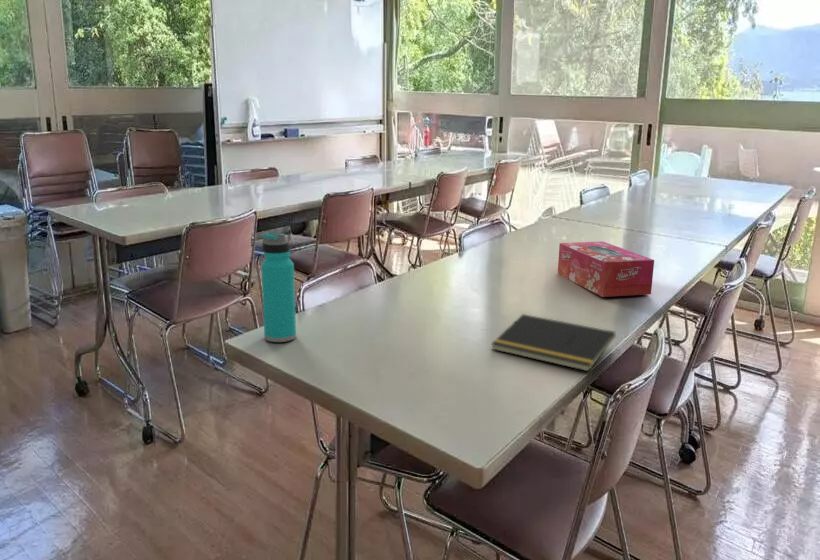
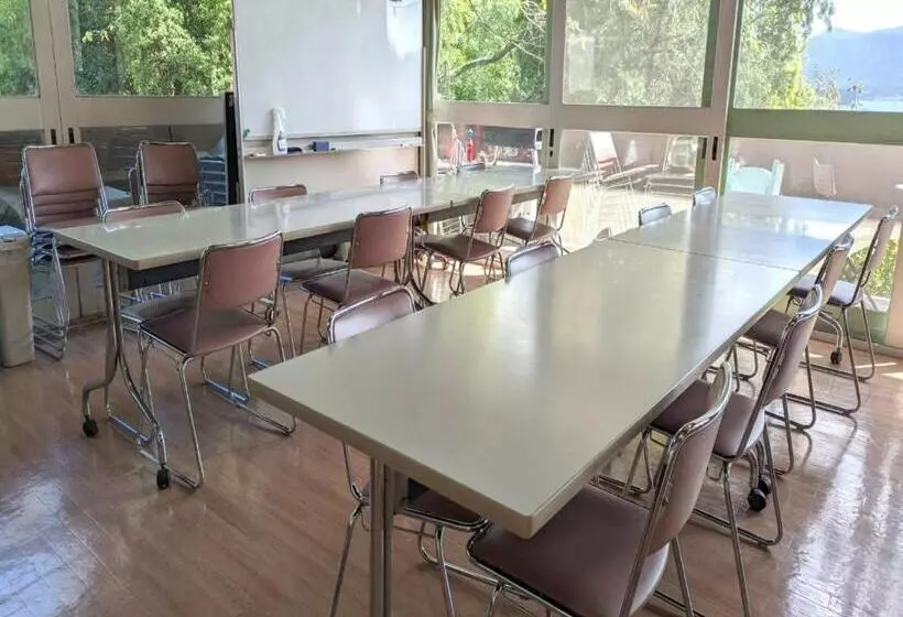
- notepad (553, 340)
- tissue box (602, 267)
- water bottle (278, 286)
